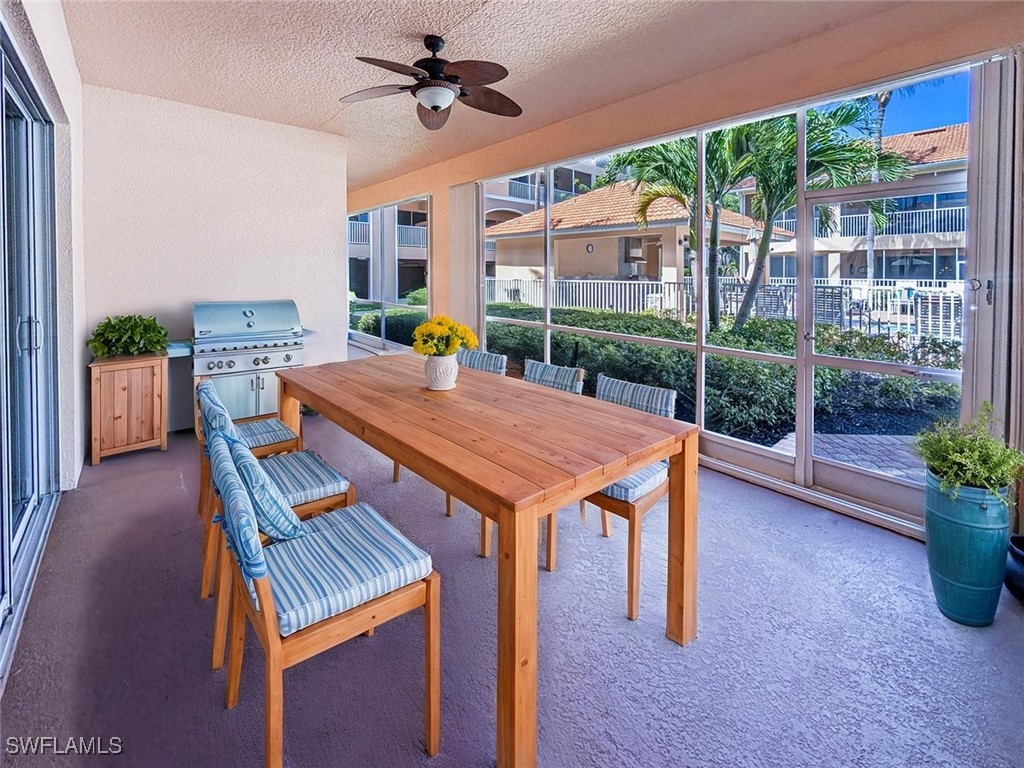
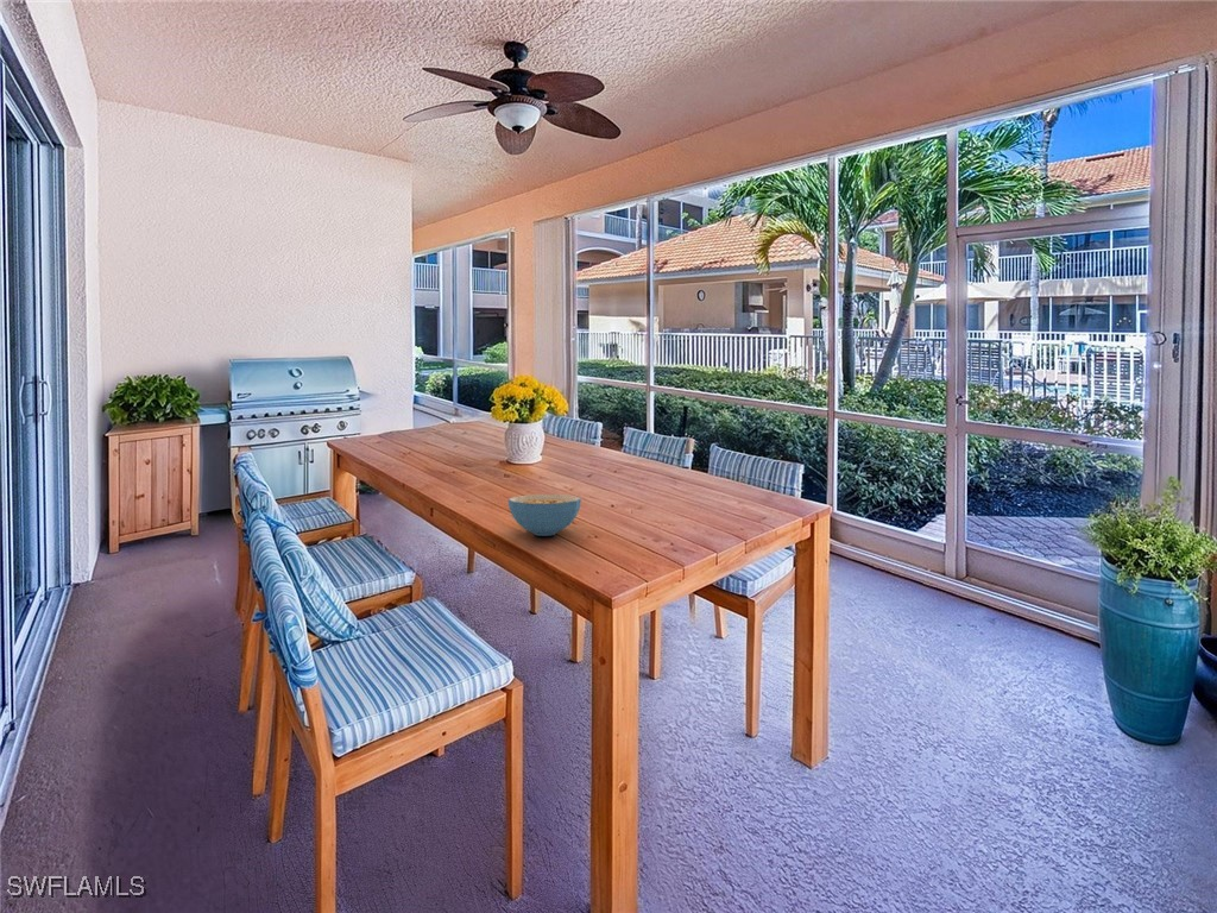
+ cereal bowl (544, 516)
